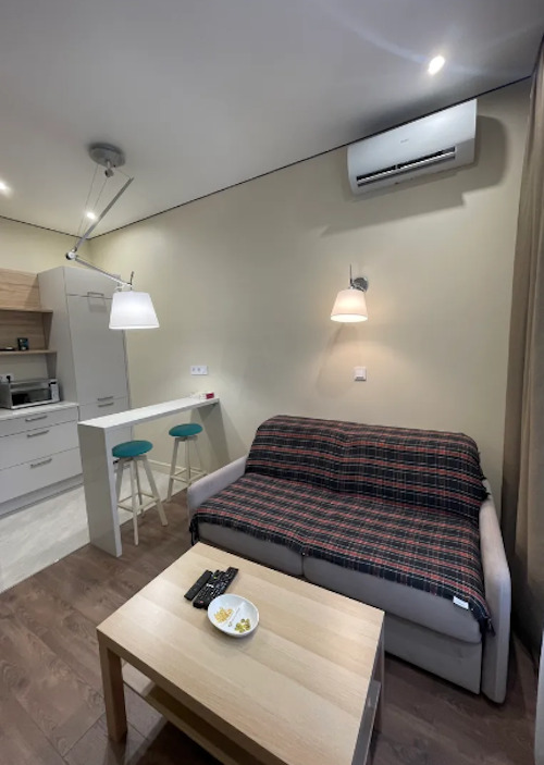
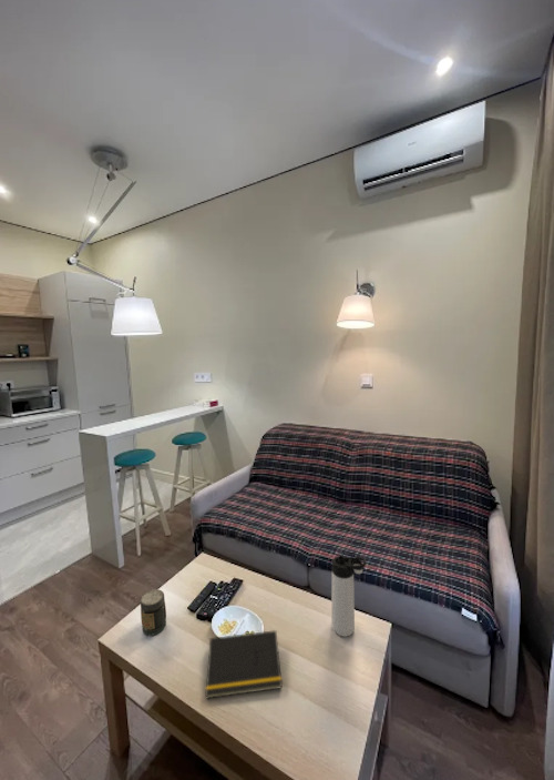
+ thermos bottle (348, 594)
+ jar (153, 611)
+ notepad (244, 661)
